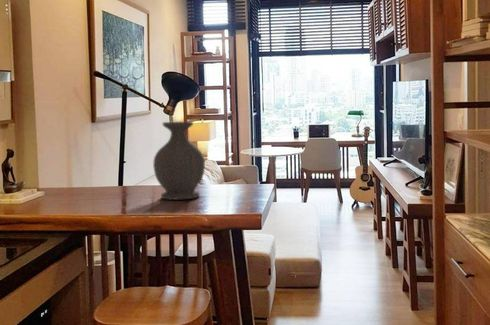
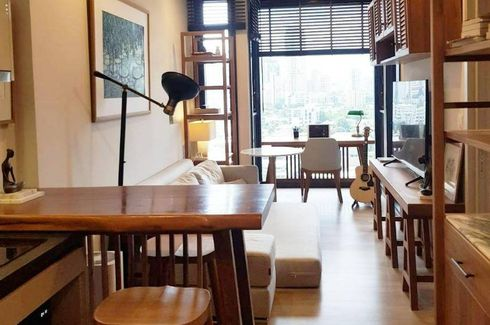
- vase (179, 159)
